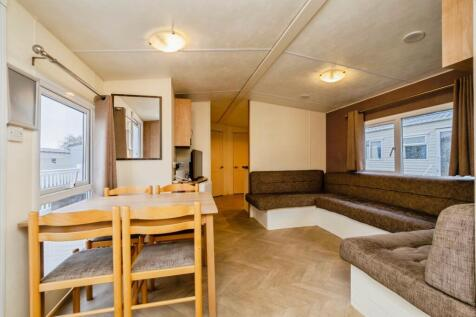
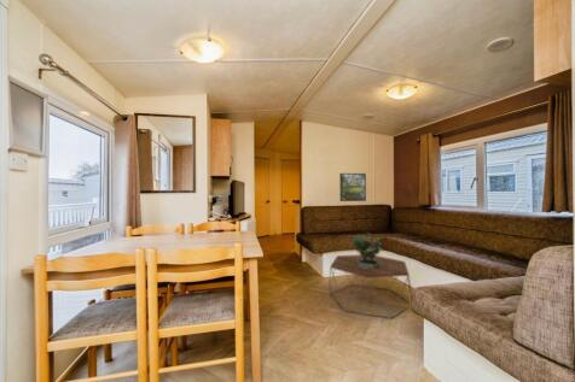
+ potted plant (366, 248)
+ coffee table (368, 281)
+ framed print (353, 187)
